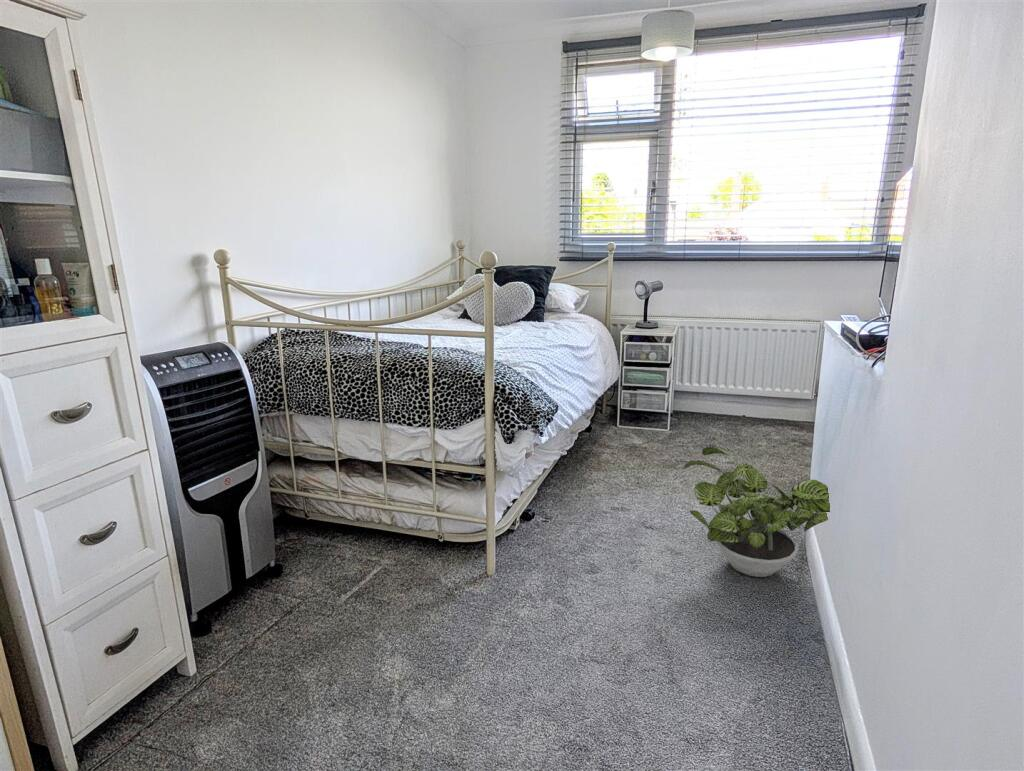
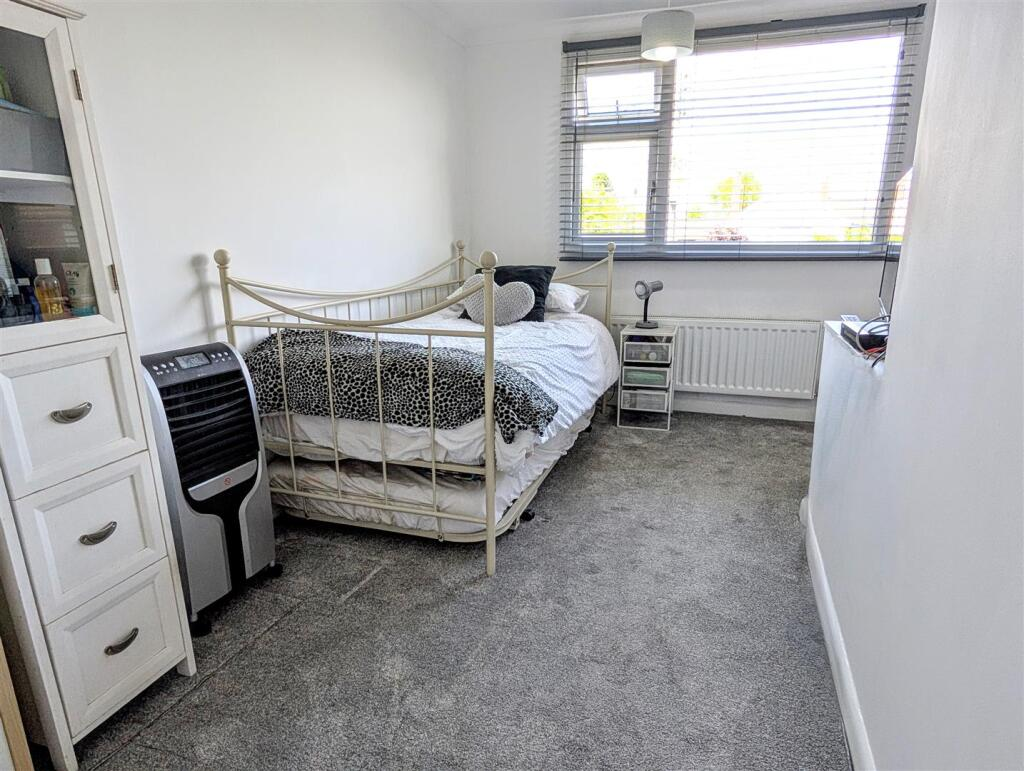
- potted plant (751, 510)
